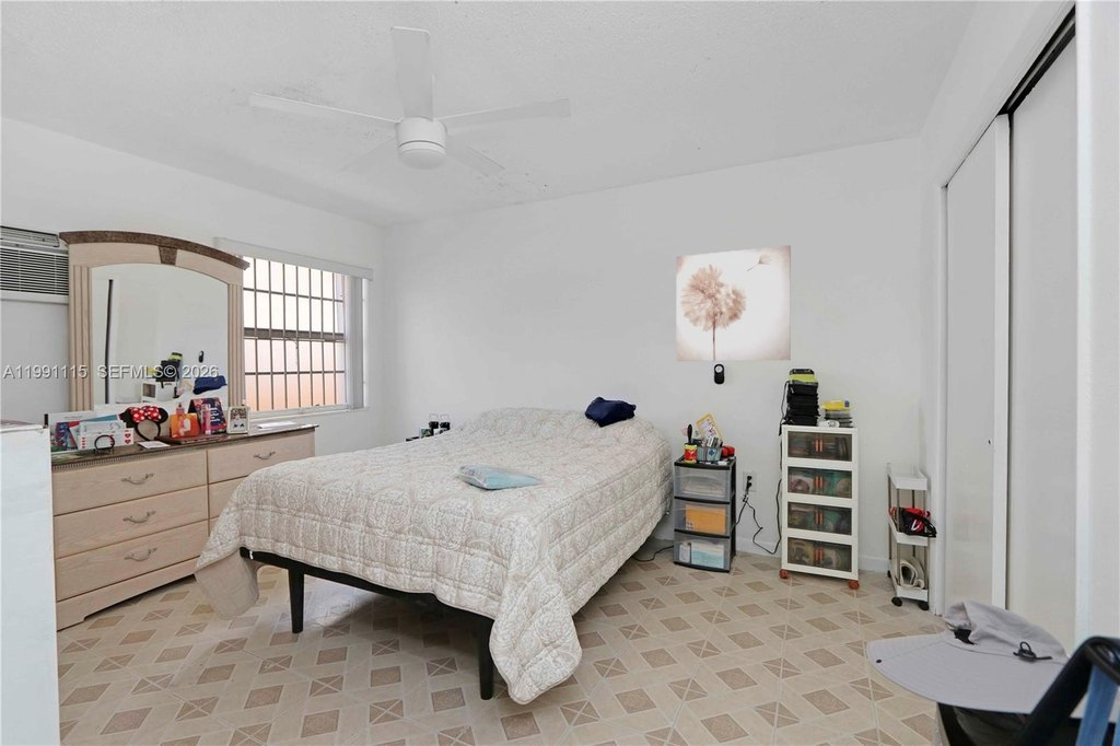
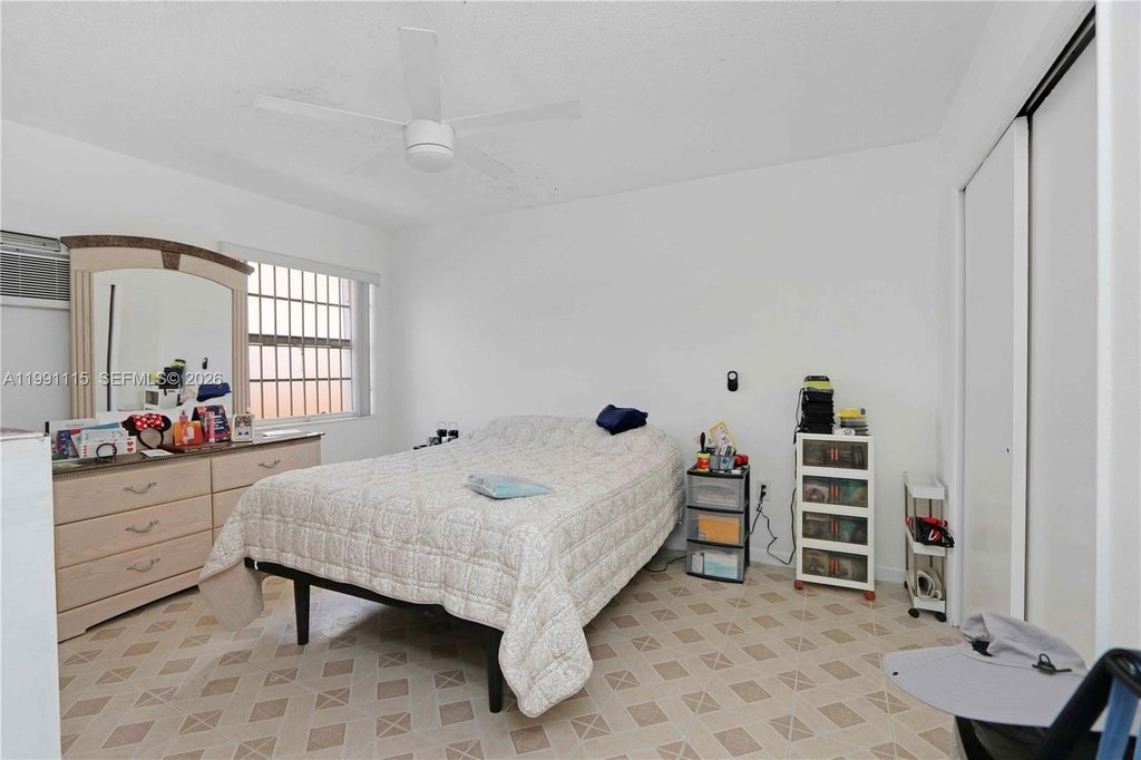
- wall art (731, 306)
